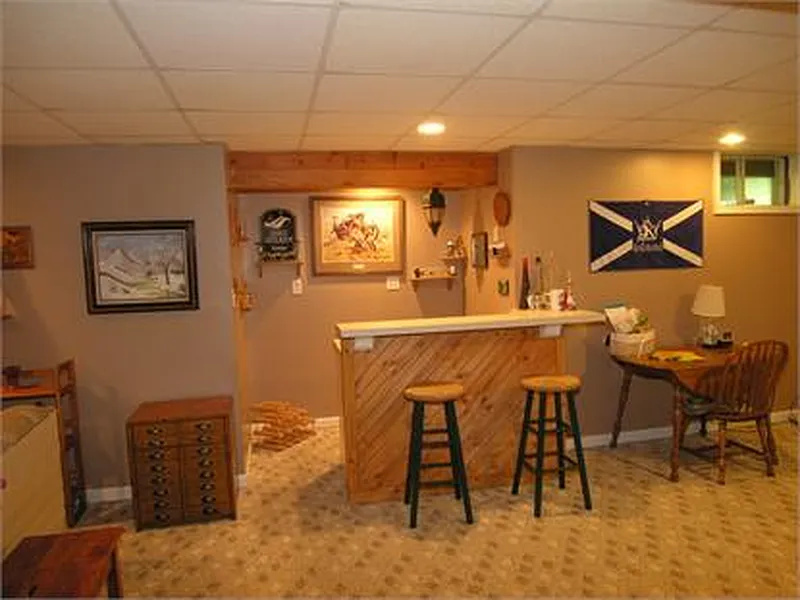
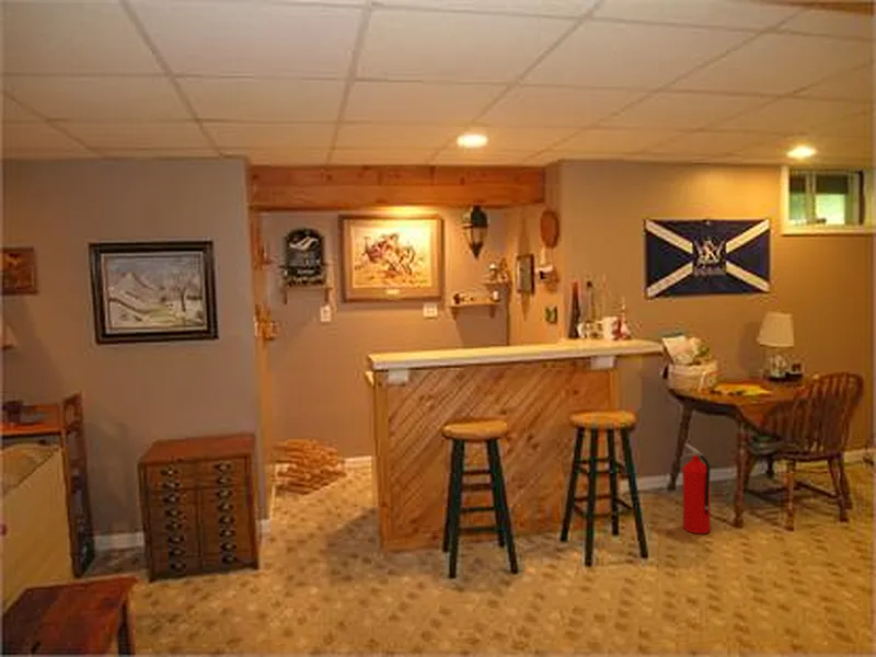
+ fire extinguisher (696, 488)
